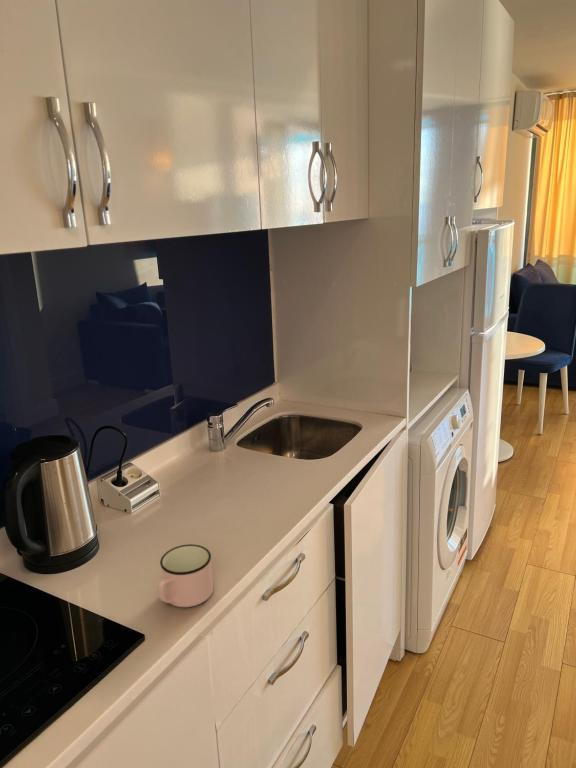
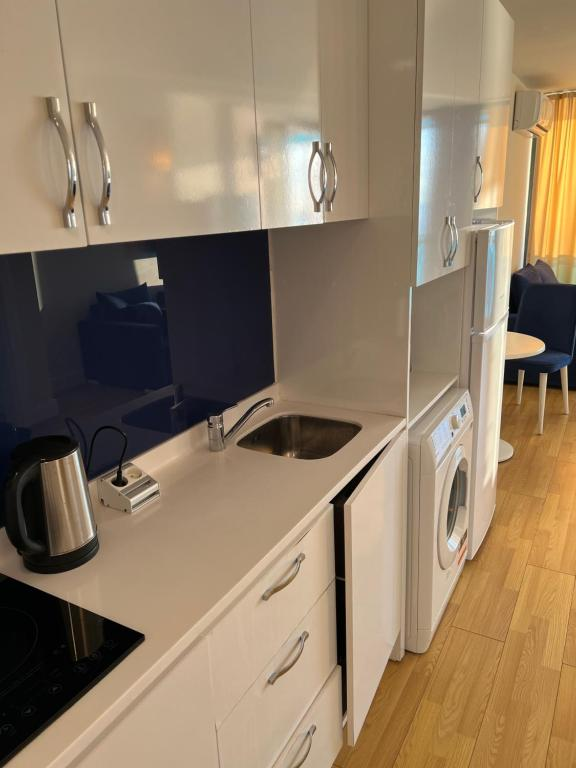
- mug (182, 580)
